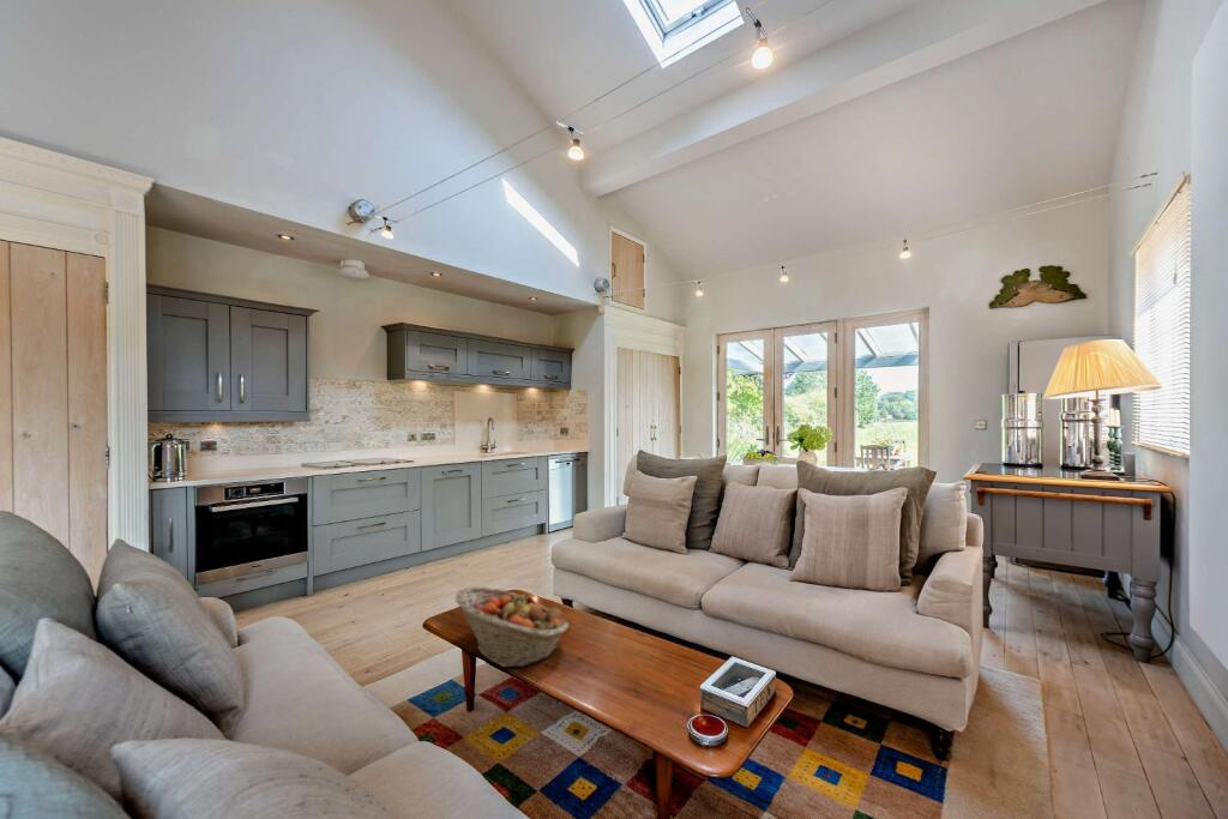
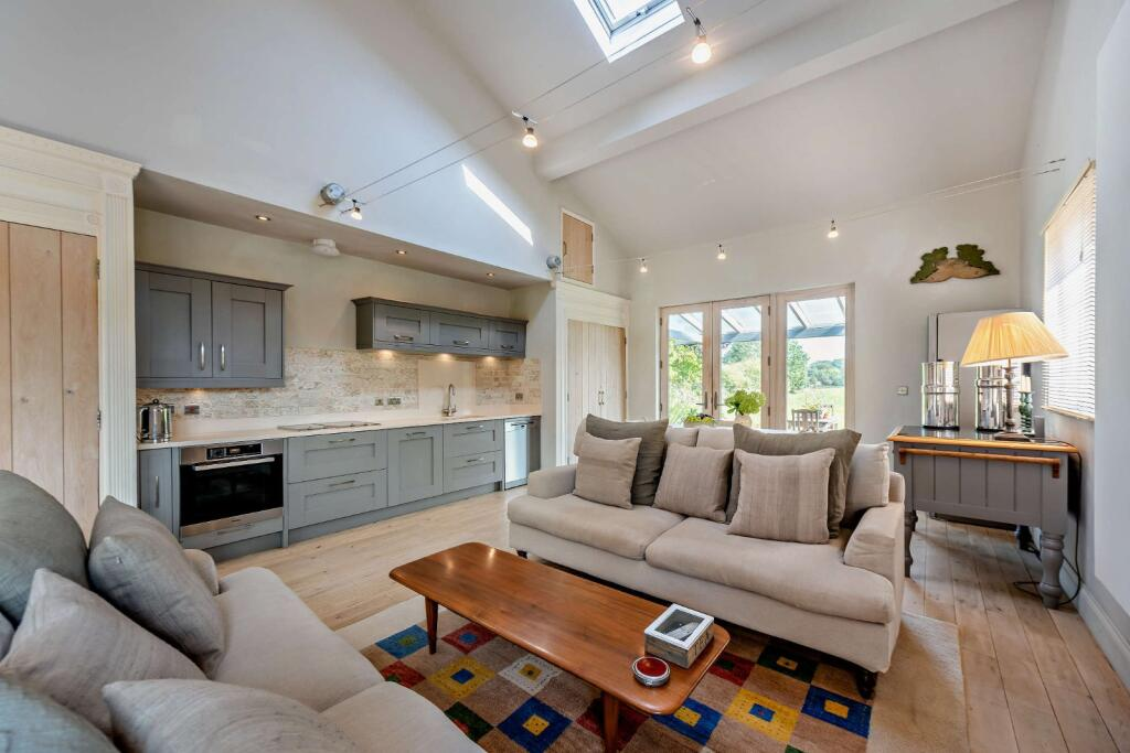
- fruit basket (511, 619)
